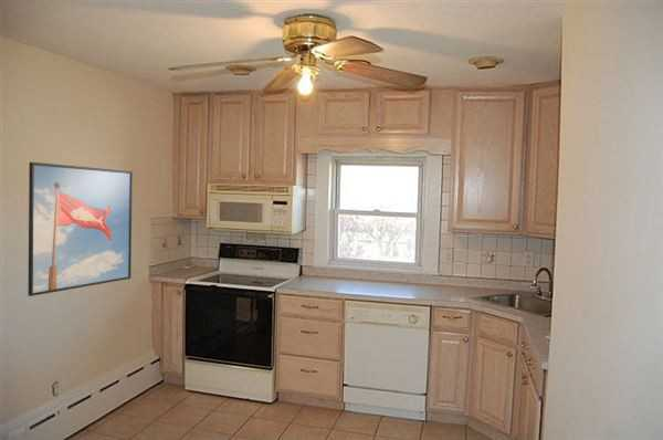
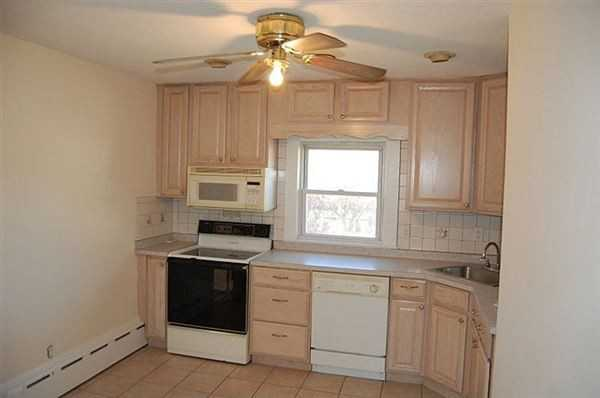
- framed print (85, 227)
